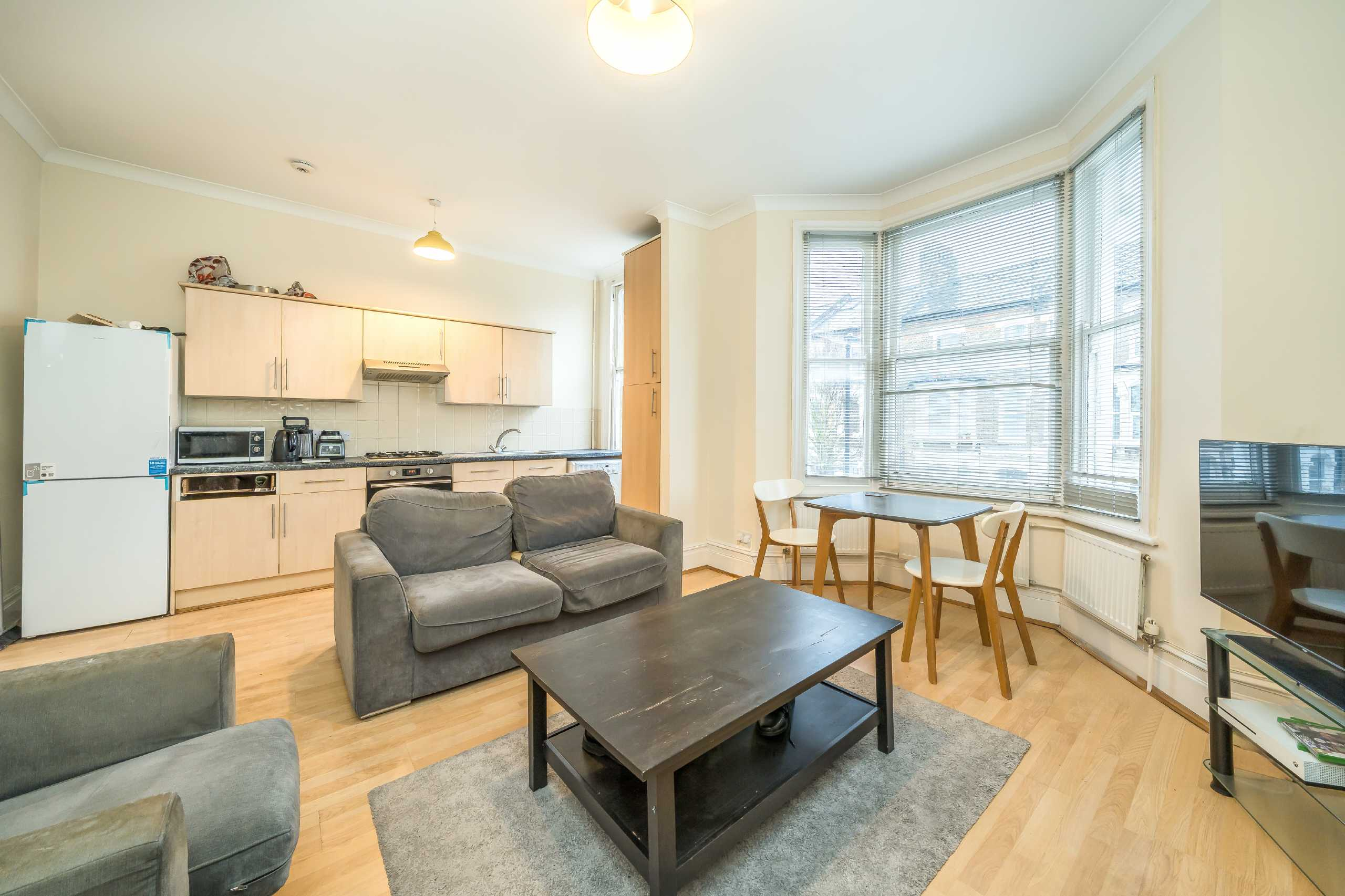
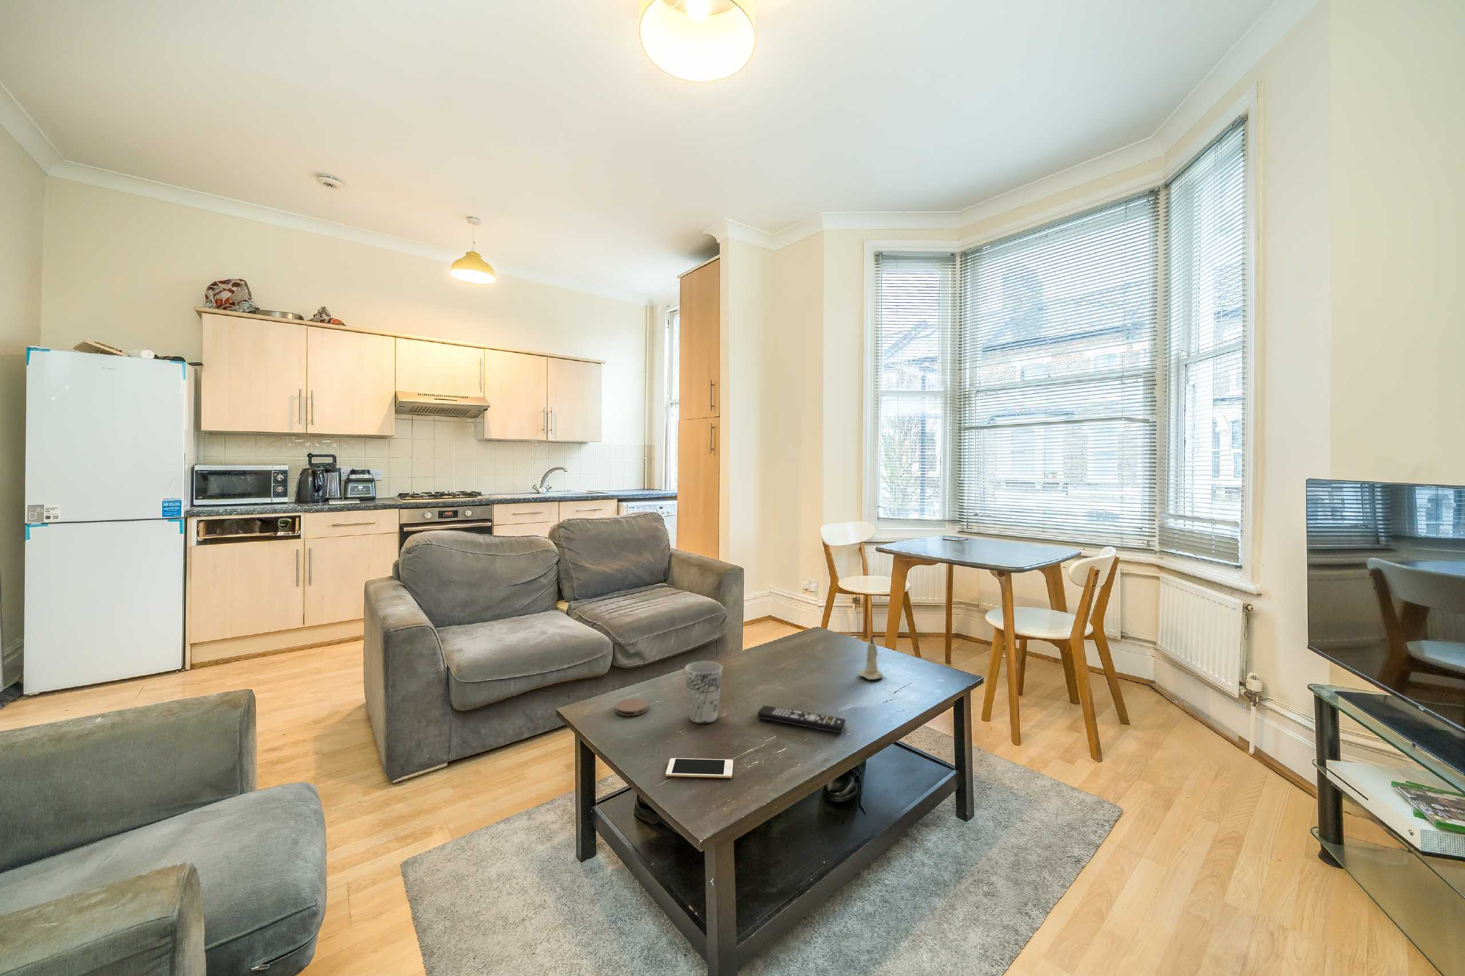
+ cup (704, 692)
+ coaster (632, 707)
+ candle (872, 655)
+ remote control (801, 719)
+ cell phone (700, 768)
